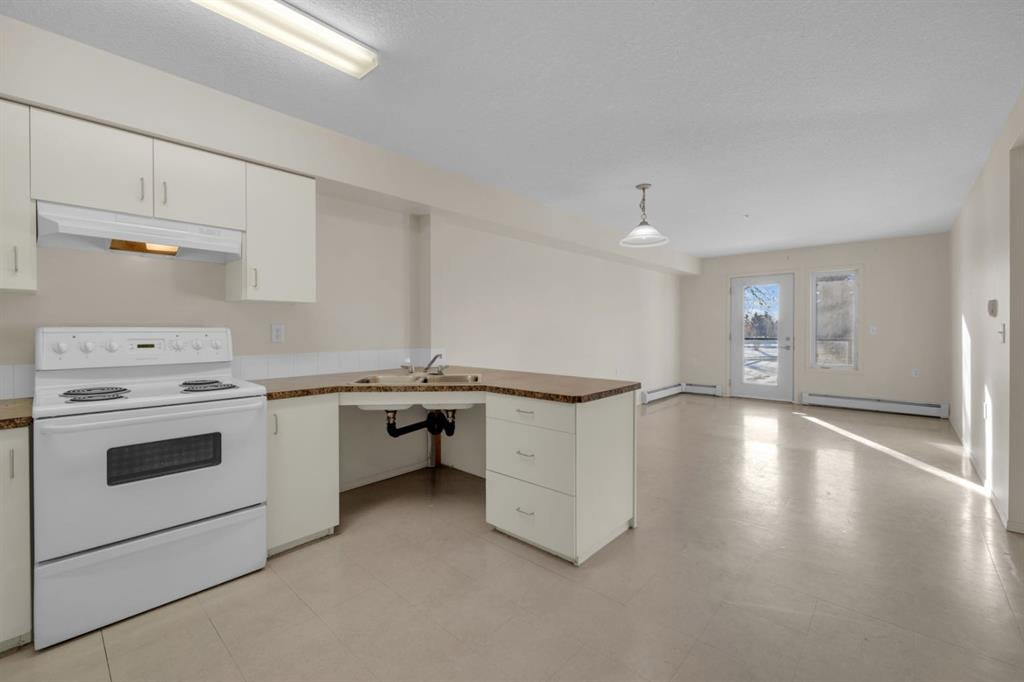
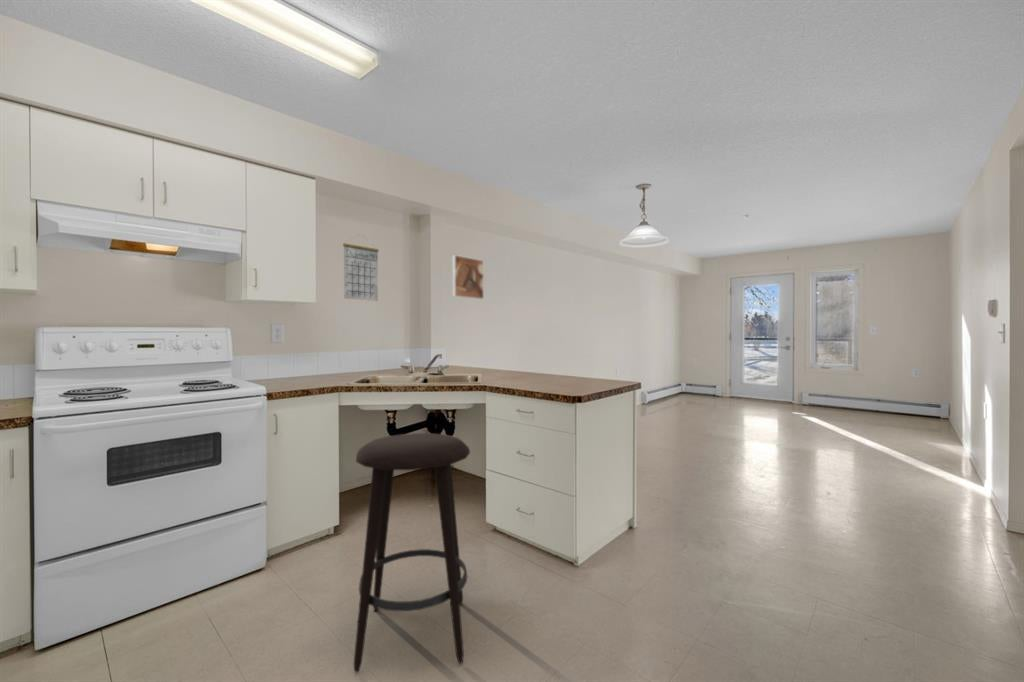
+ calendar (361, 266)
+ stool (414, 550)
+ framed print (468, 277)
